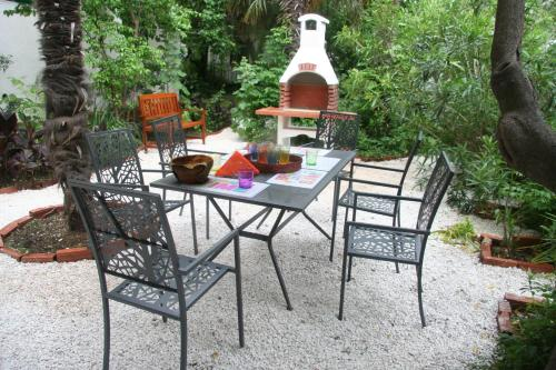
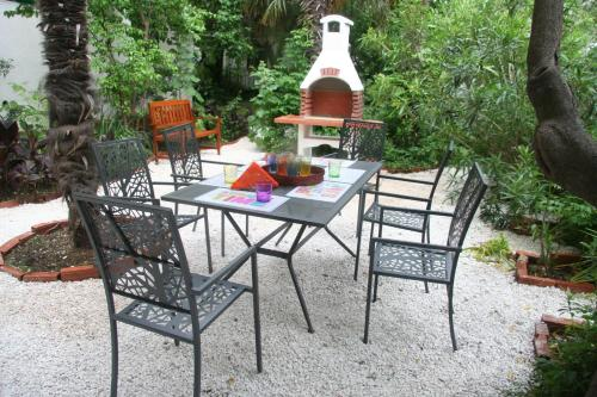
- bowl (192, 169)
